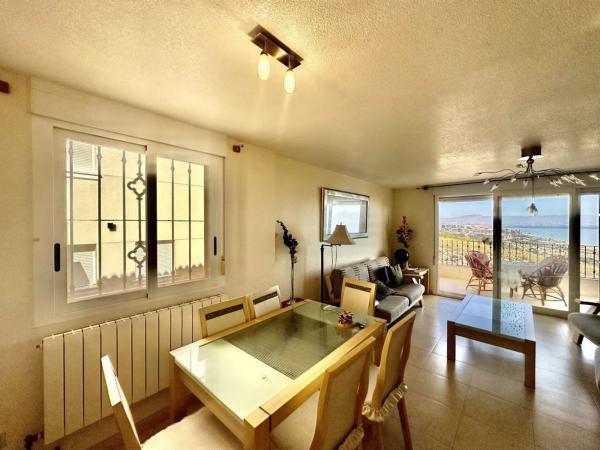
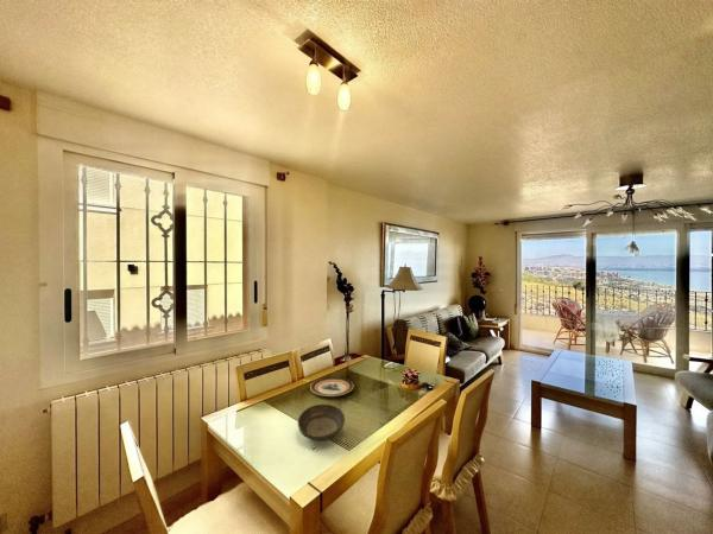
+ bowl (321, 424)
+ plate (332, 387)
